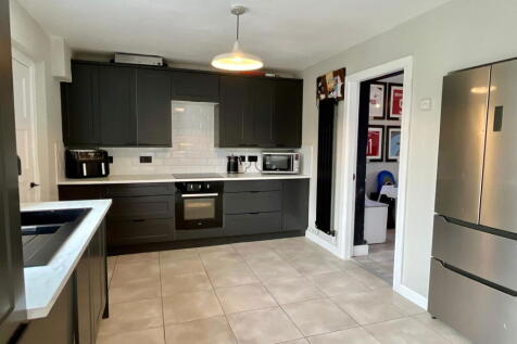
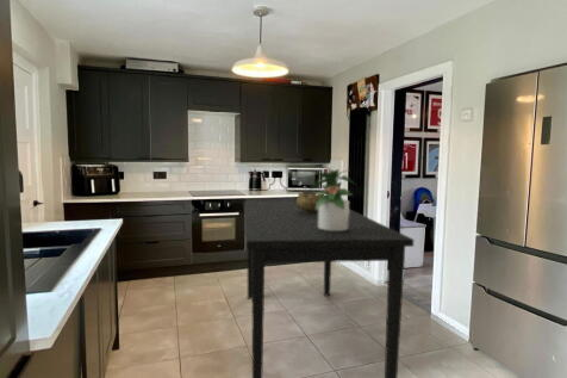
+ potted plant (331, 198)
+ dining table (303, 261)
+ decorative bowl (311, 202)
